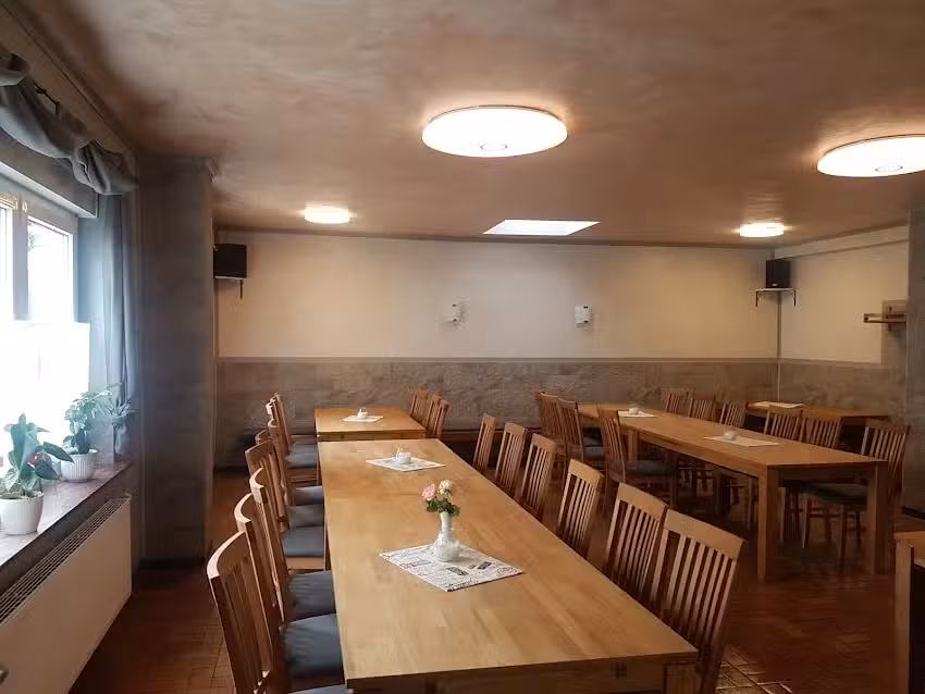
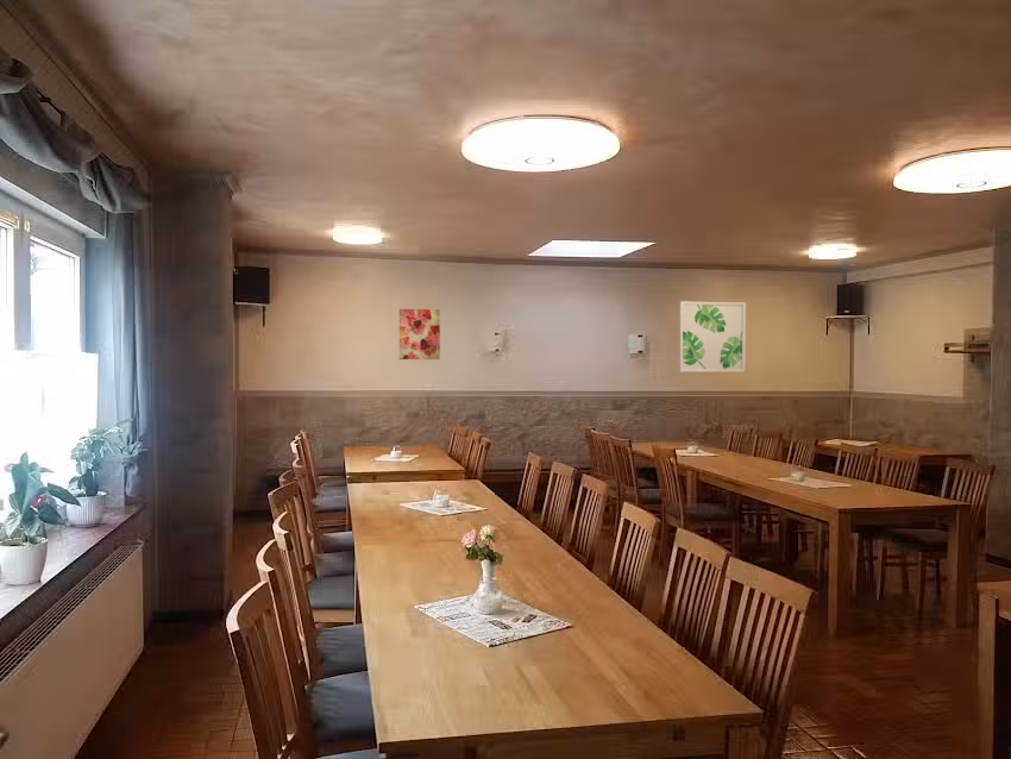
+ wall art (419, 334)
+ wall art (711, 337)
